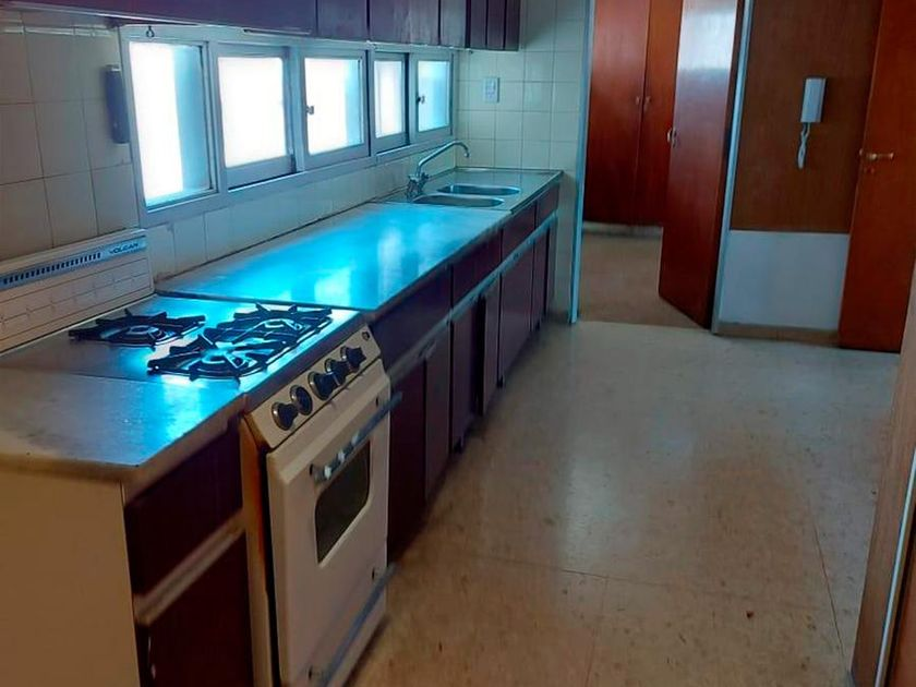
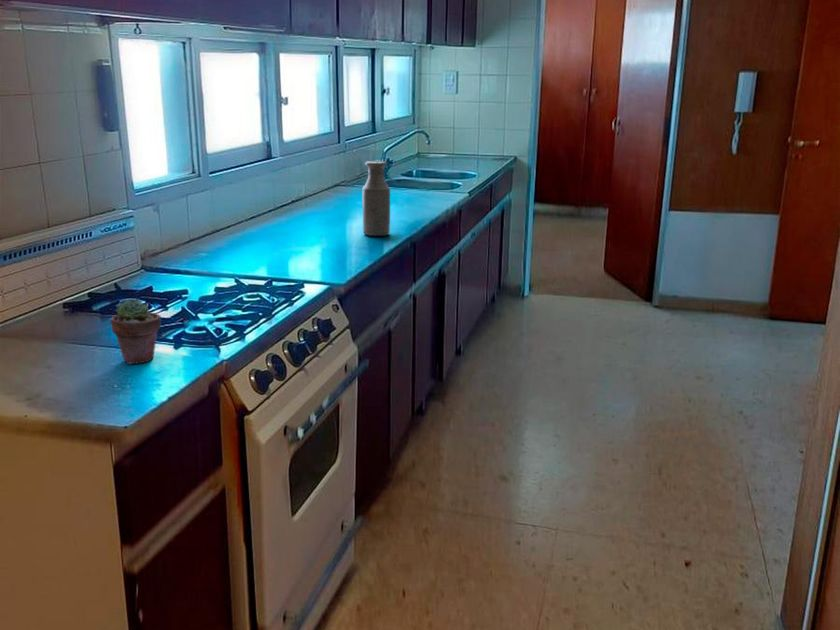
+ potted succulent (136, 329)
+ bottle (376, 198)
